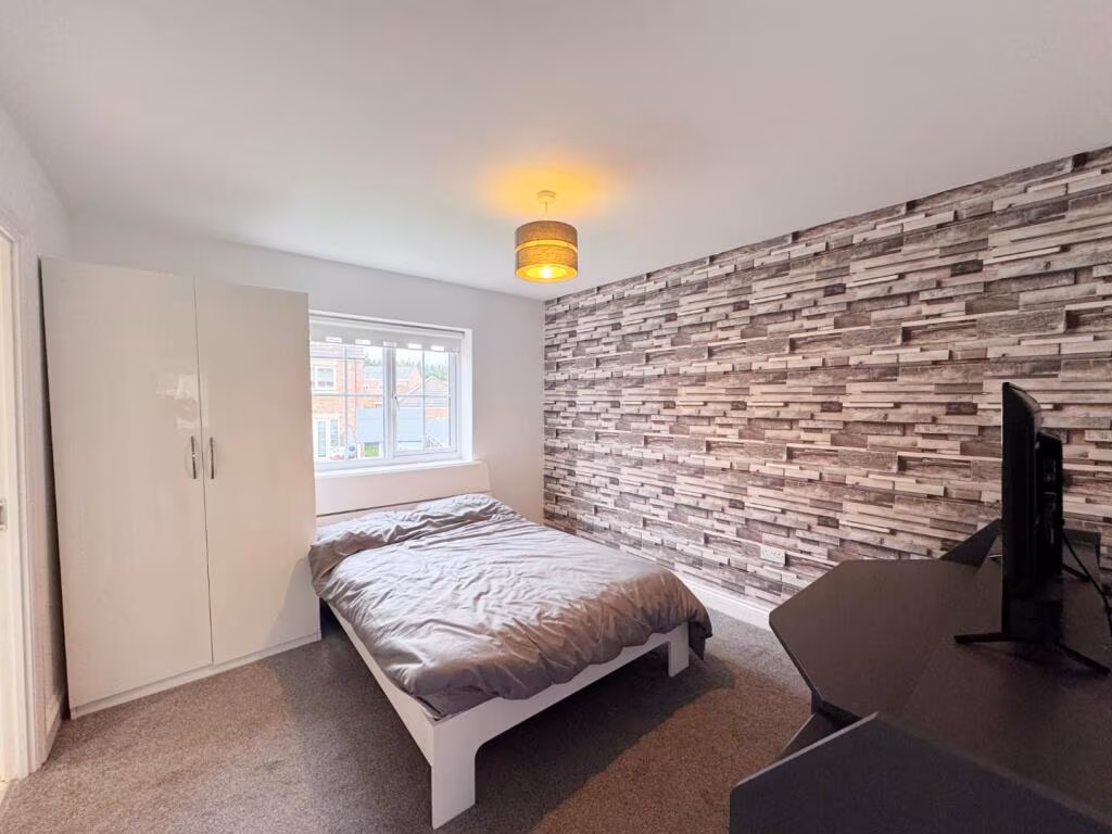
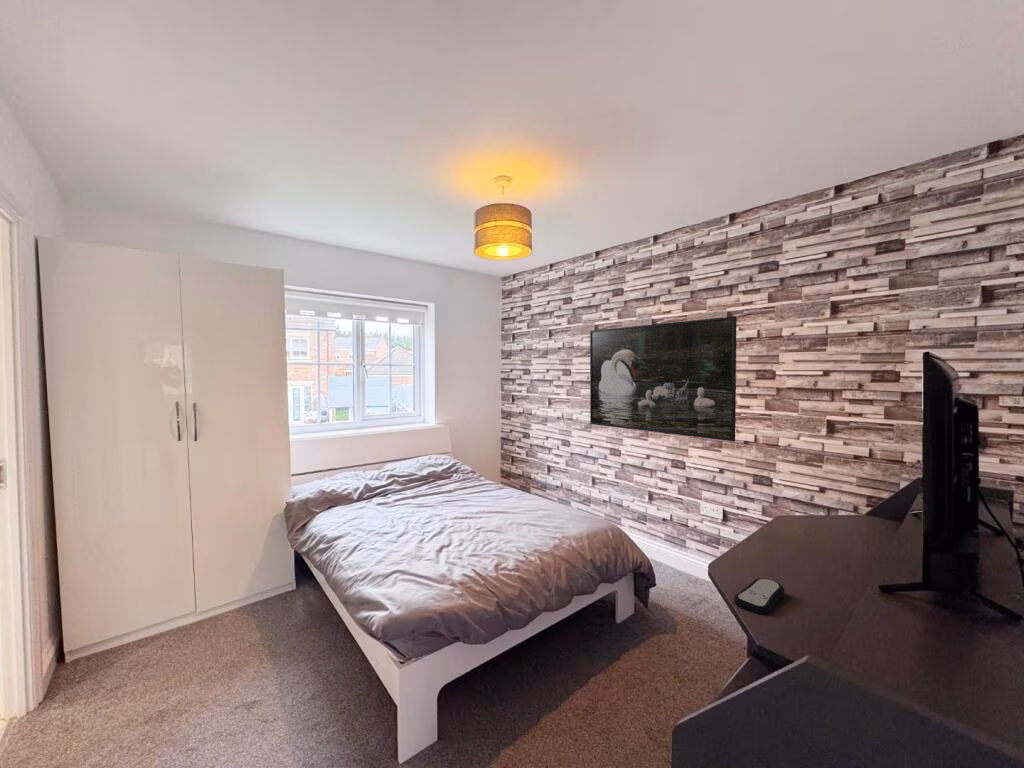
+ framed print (652, 378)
+ remote control (760, 594)
